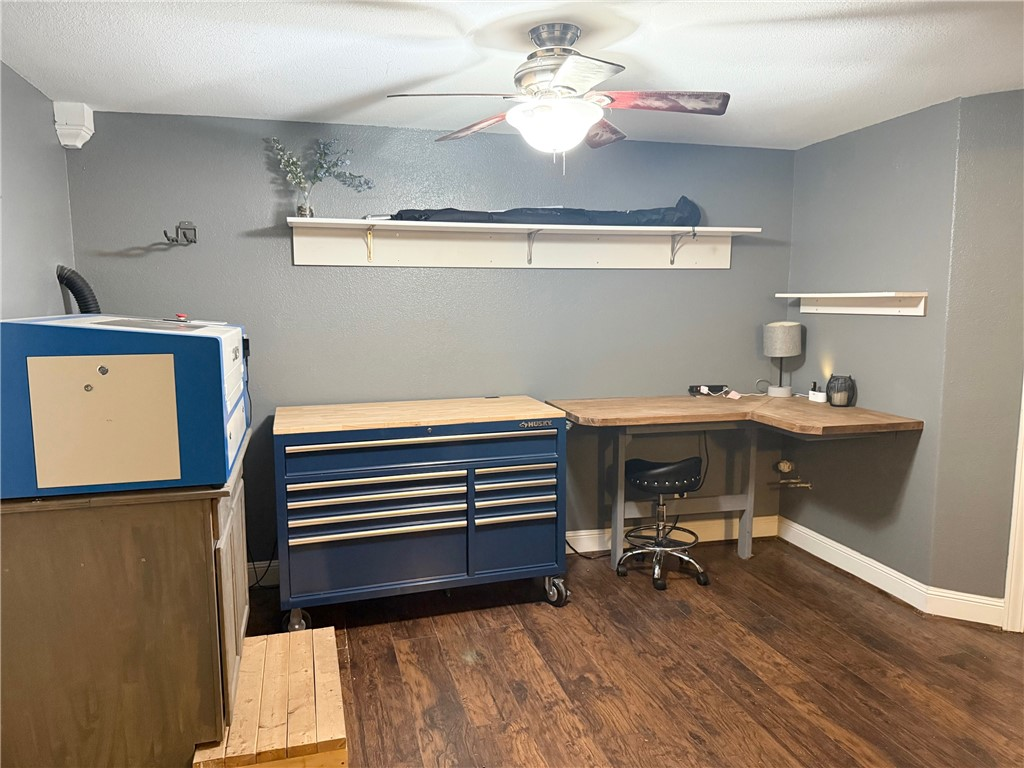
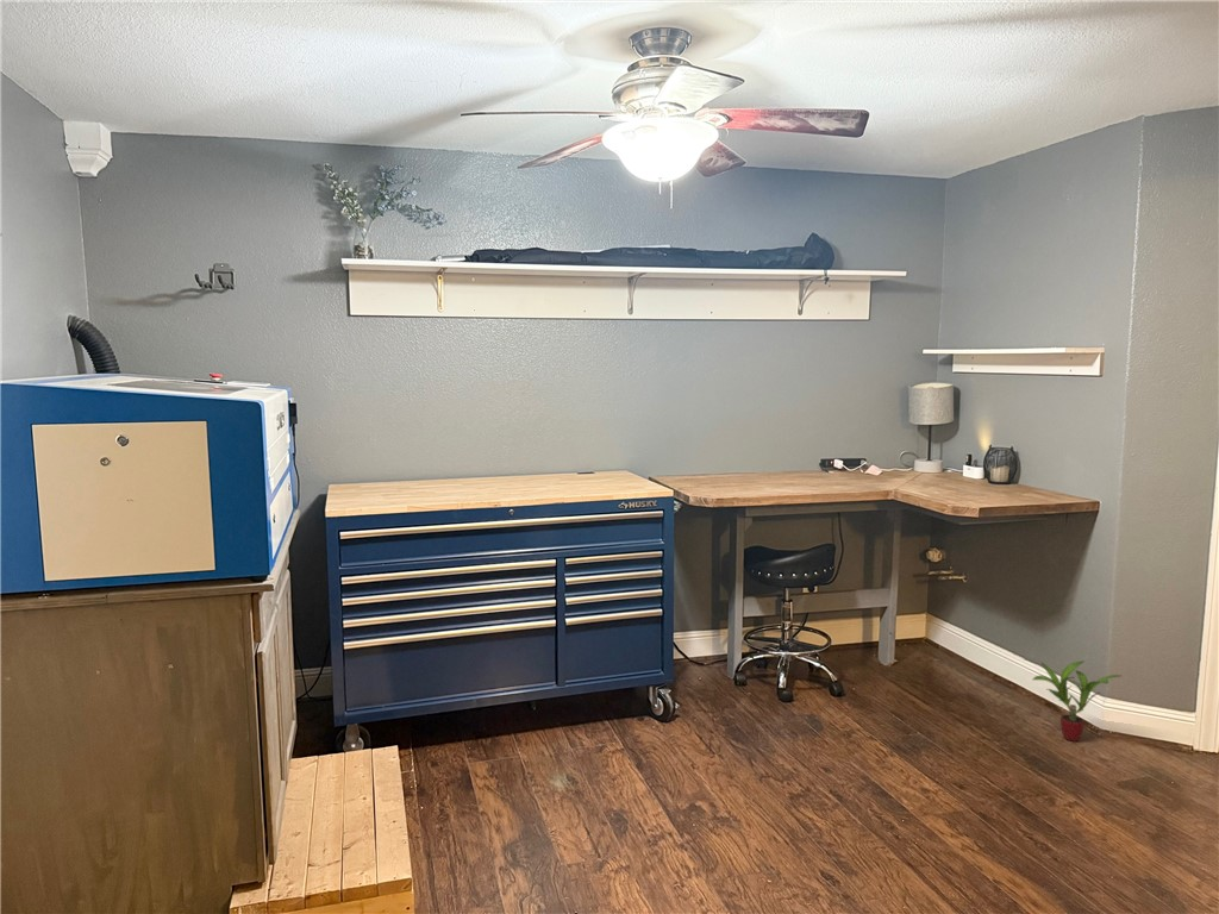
+ potted plant (1075, 706)
